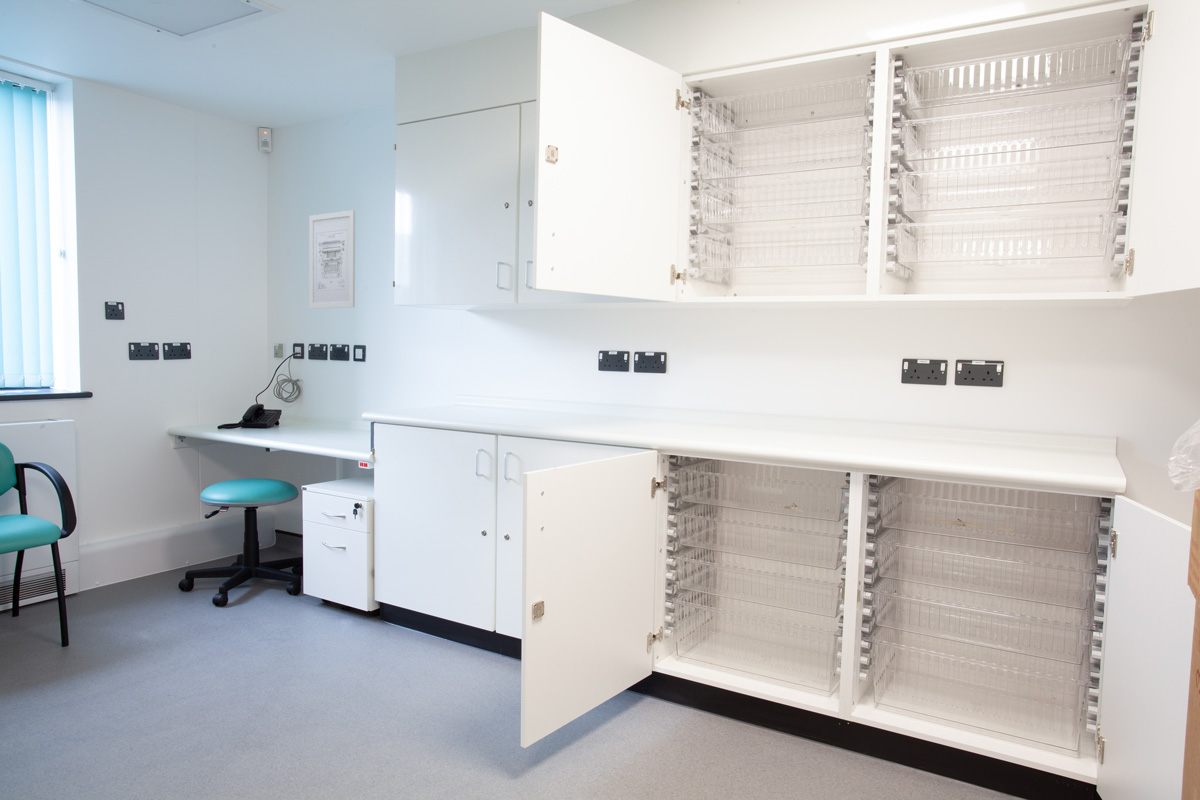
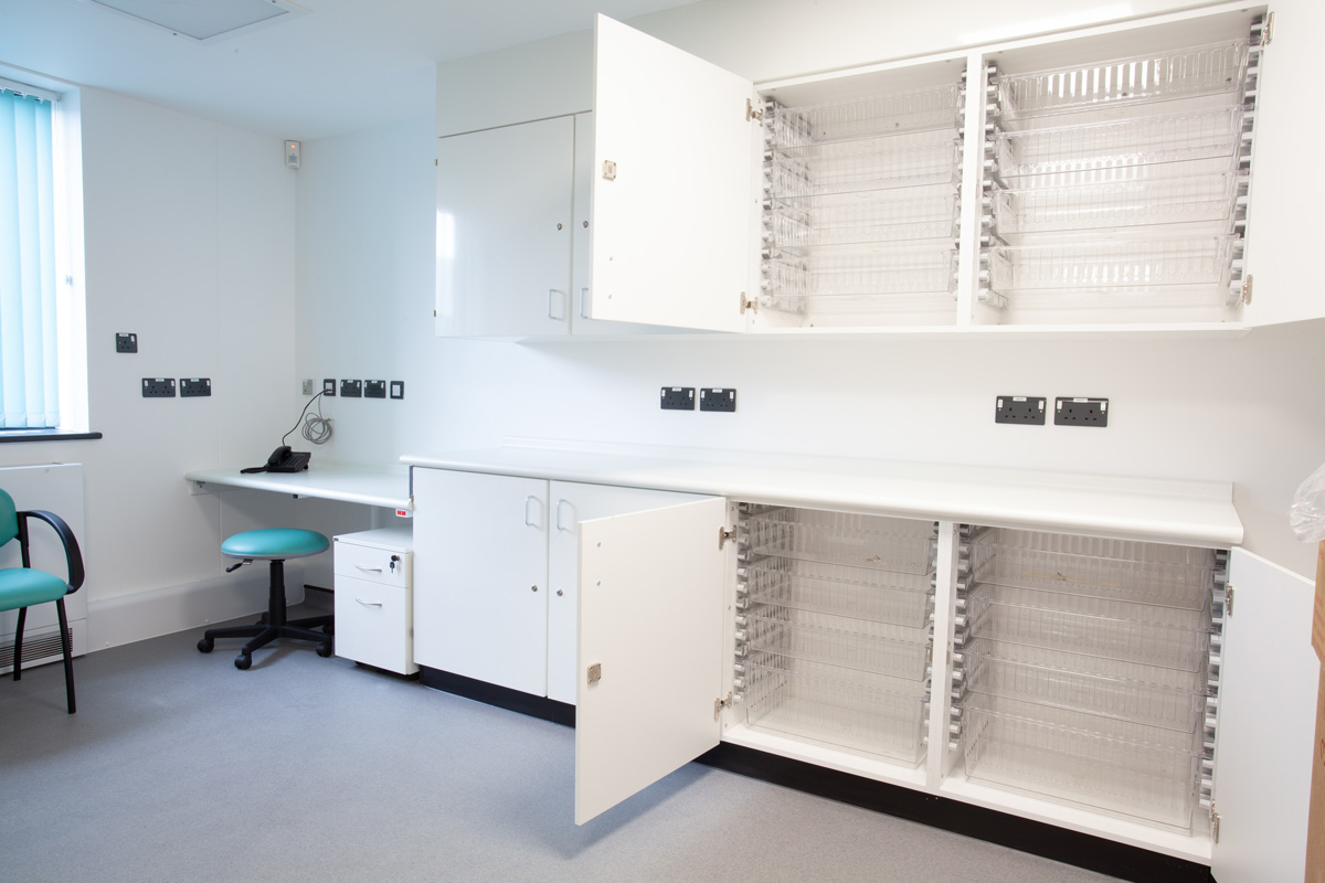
- wall art (331, 260)
